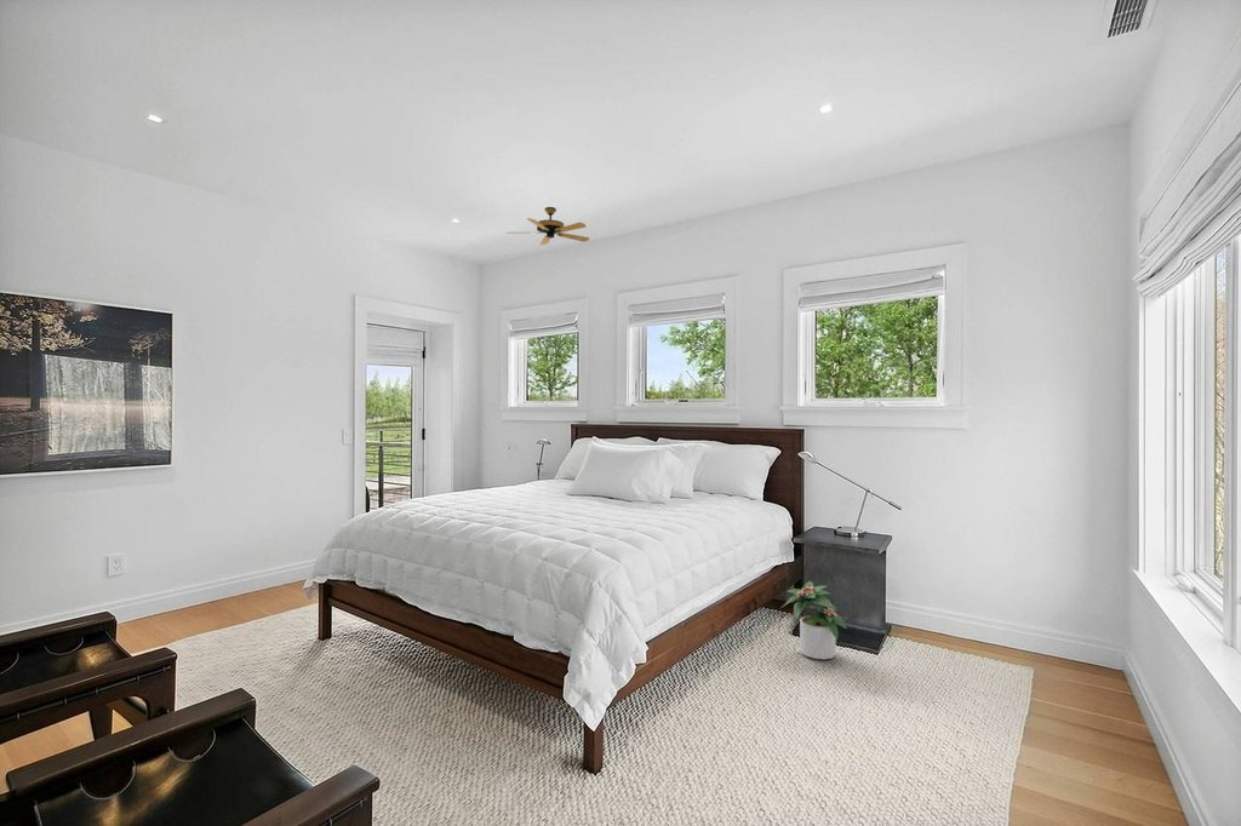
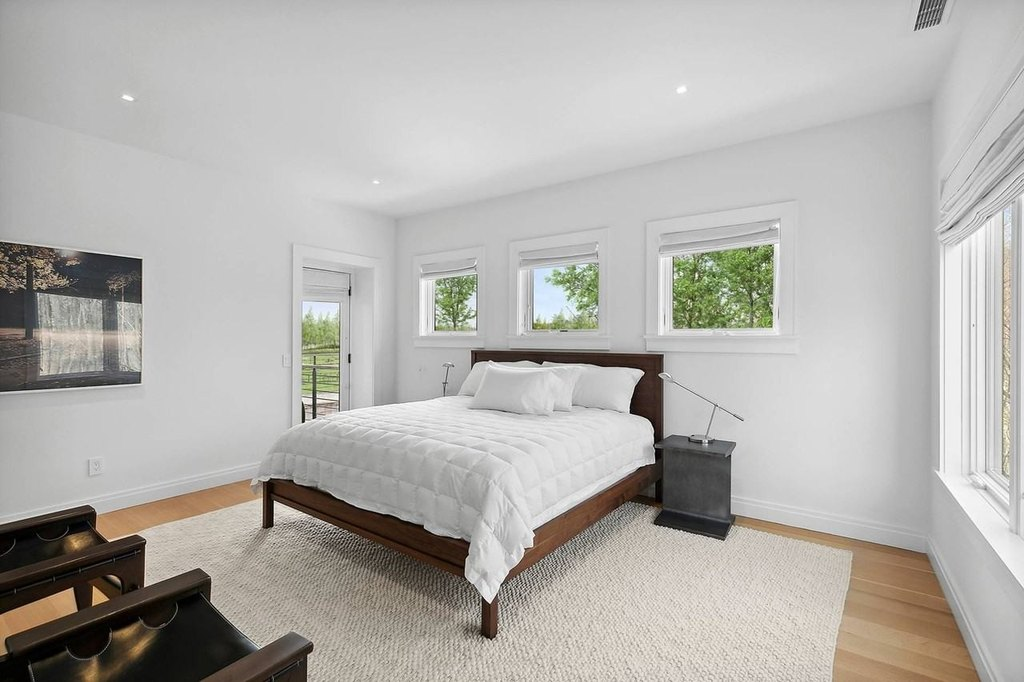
- potted plant (812, 619)
- ceiling fan (548, 230)
